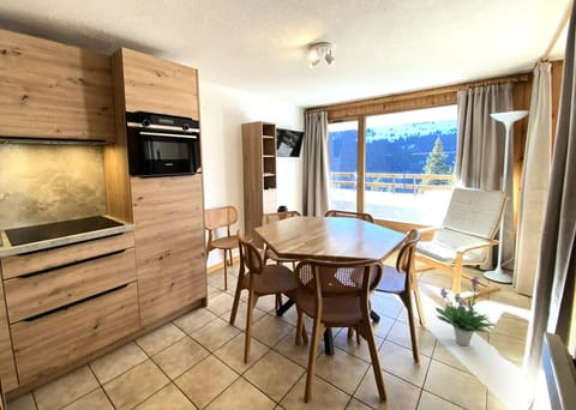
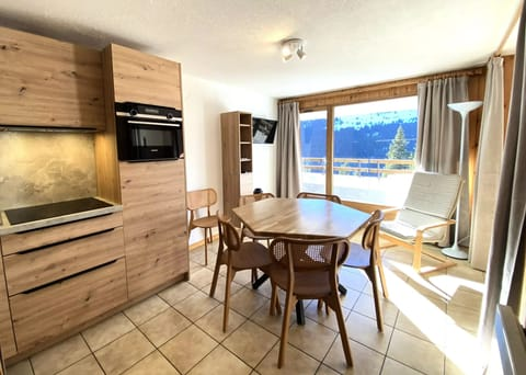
- potted plant (464, 309)
